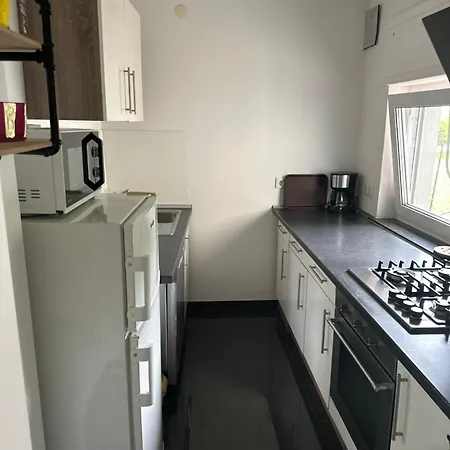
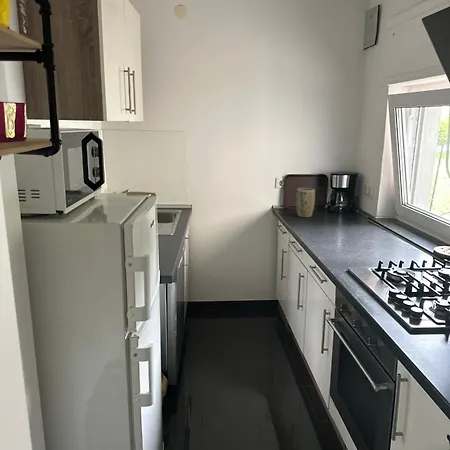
+ plant pot (305, 202)
